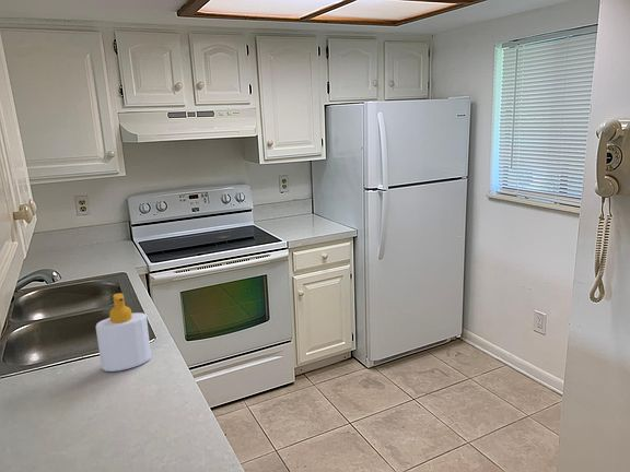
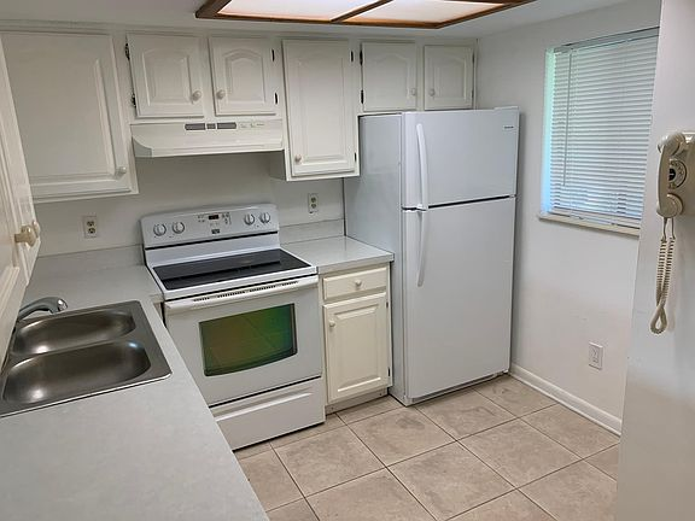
- soap bottle (122, 329)
